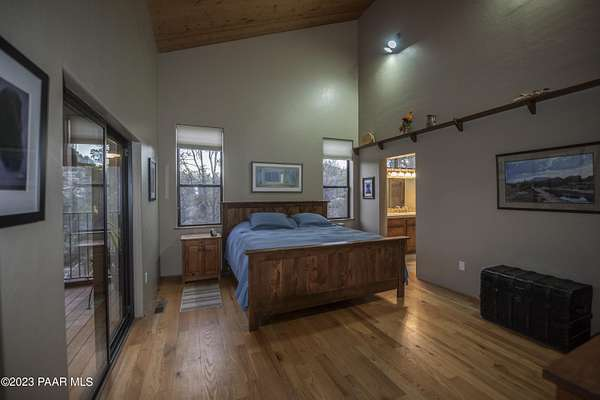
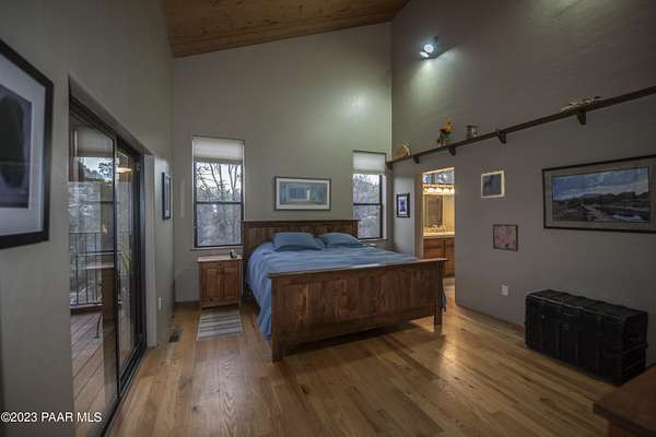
+ wall art (504, 237)
+ wall art (492, 185)
